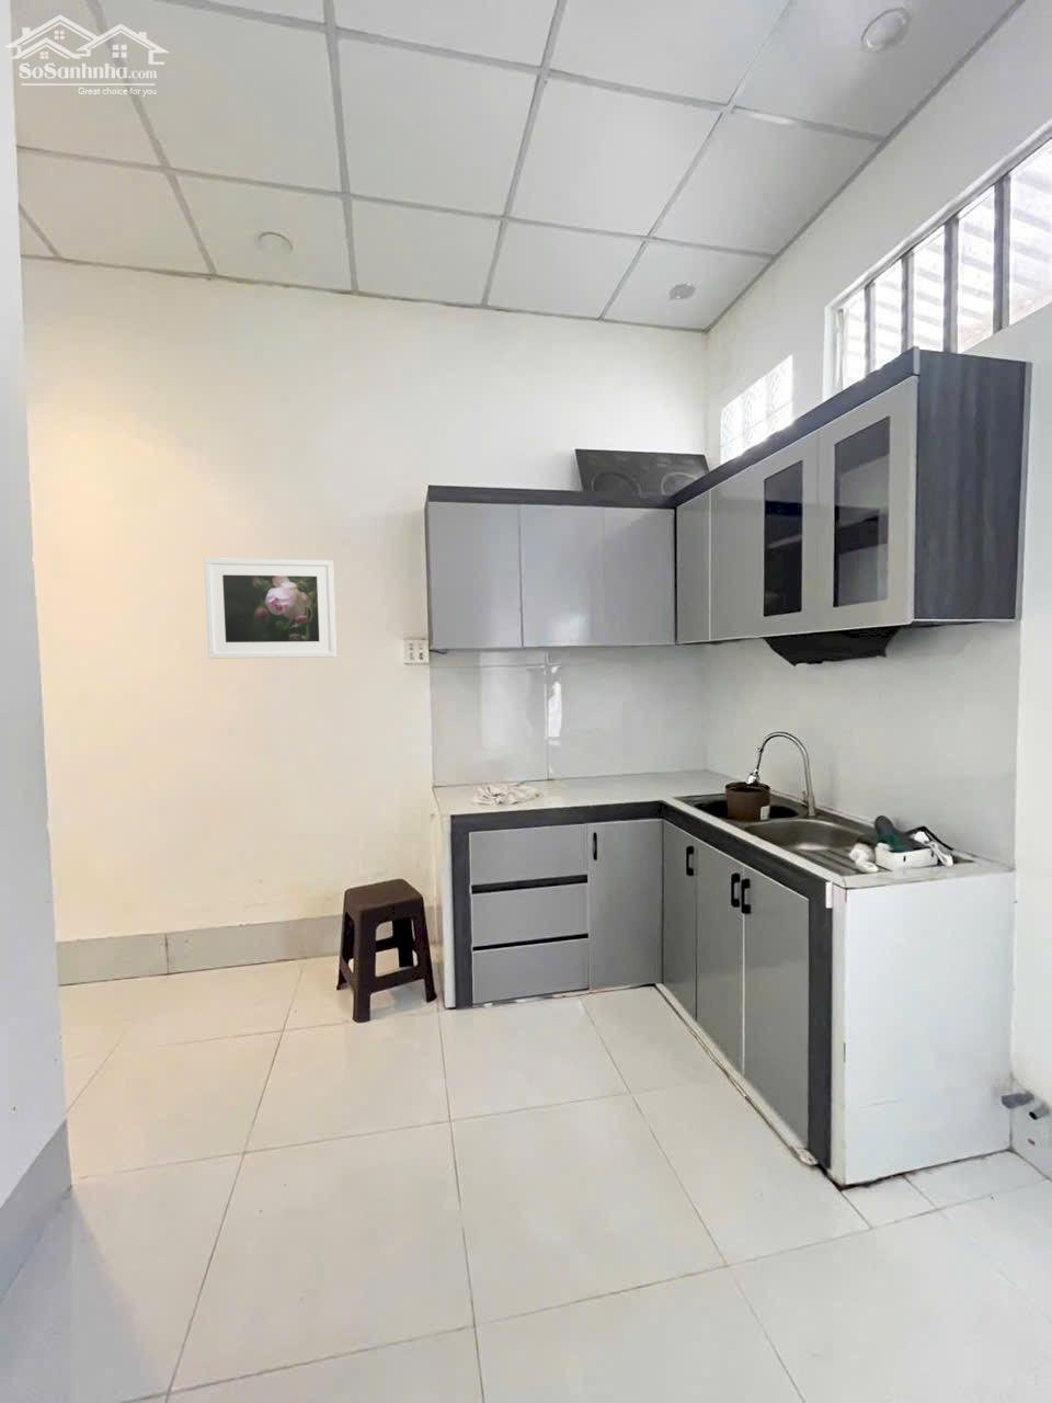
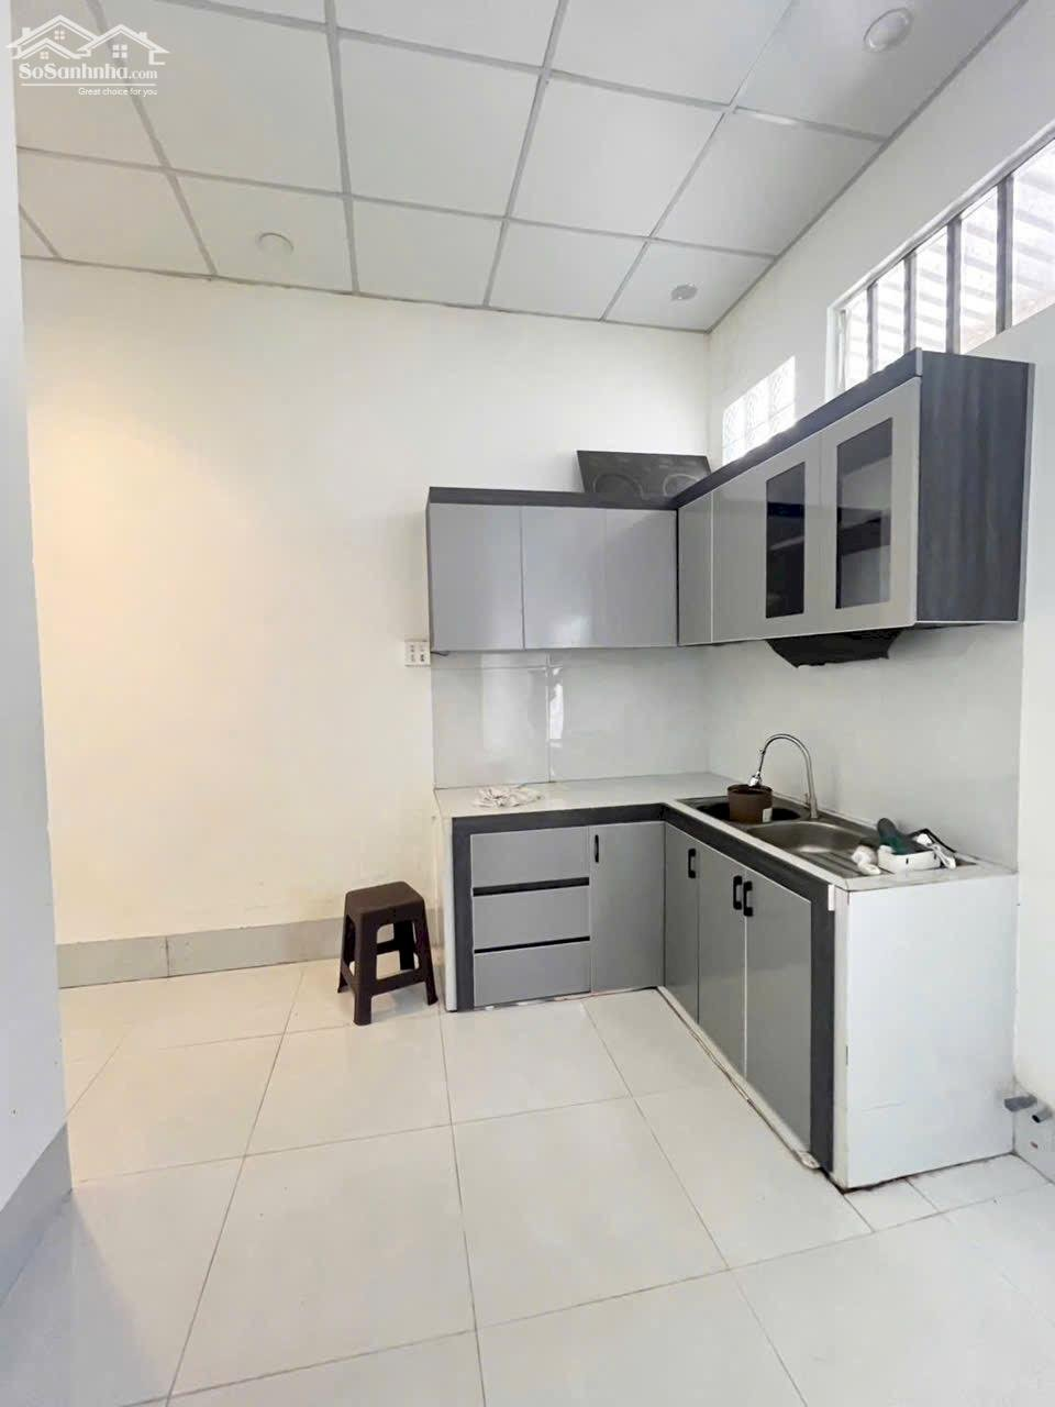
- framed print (272, 609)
